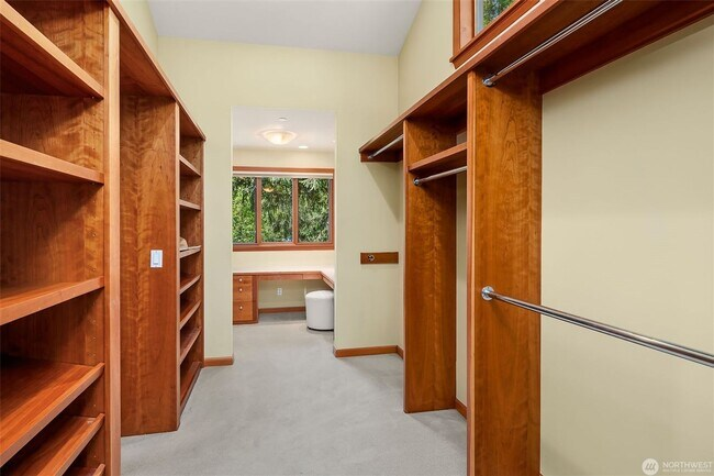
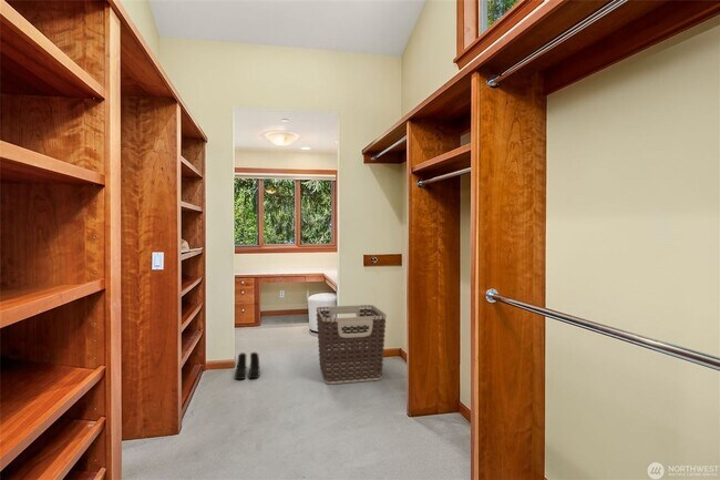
+ boots (245, 364)
+ clothes hamper (349, 341)
